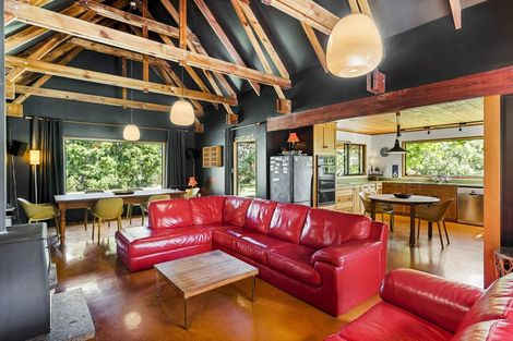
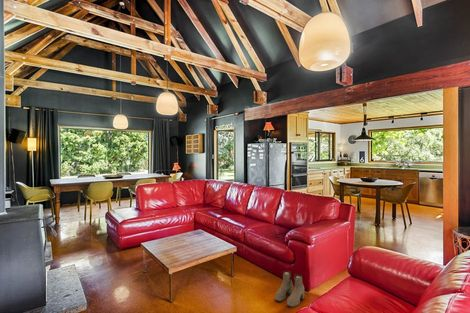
+ boots (290, 287)
